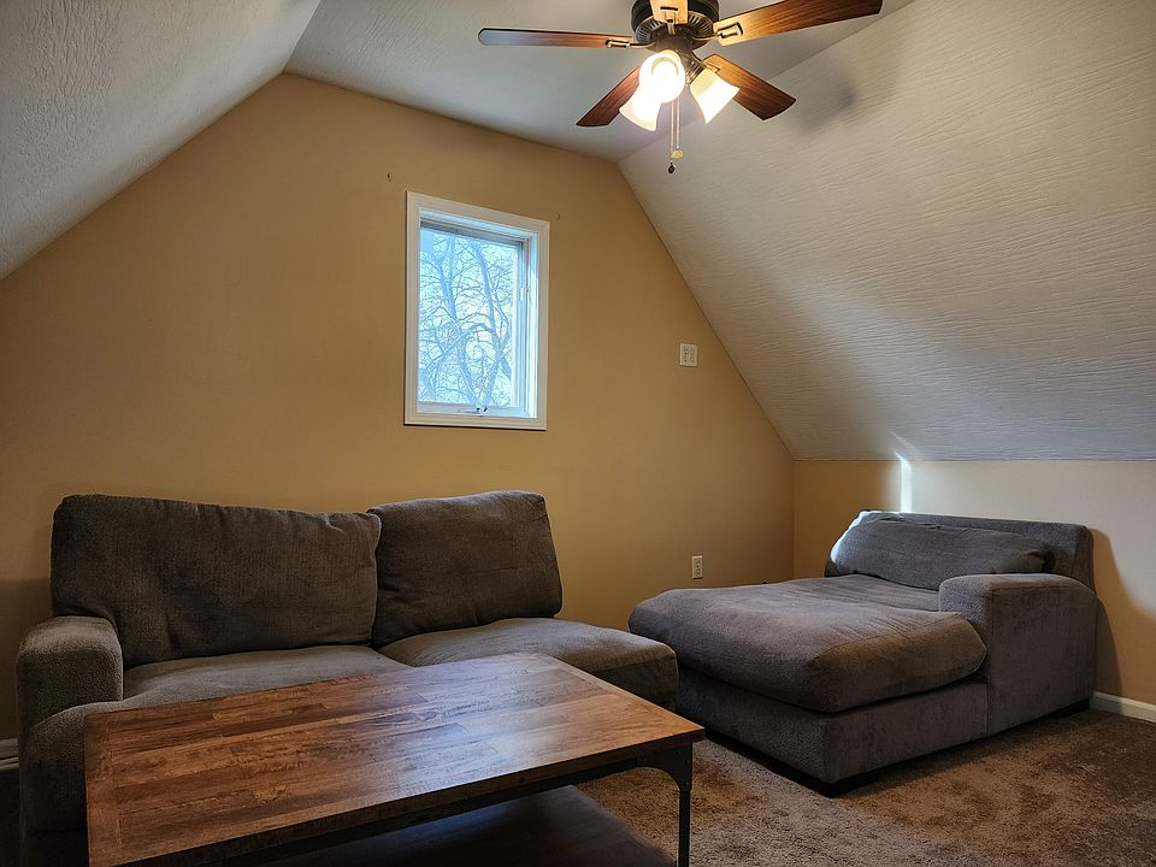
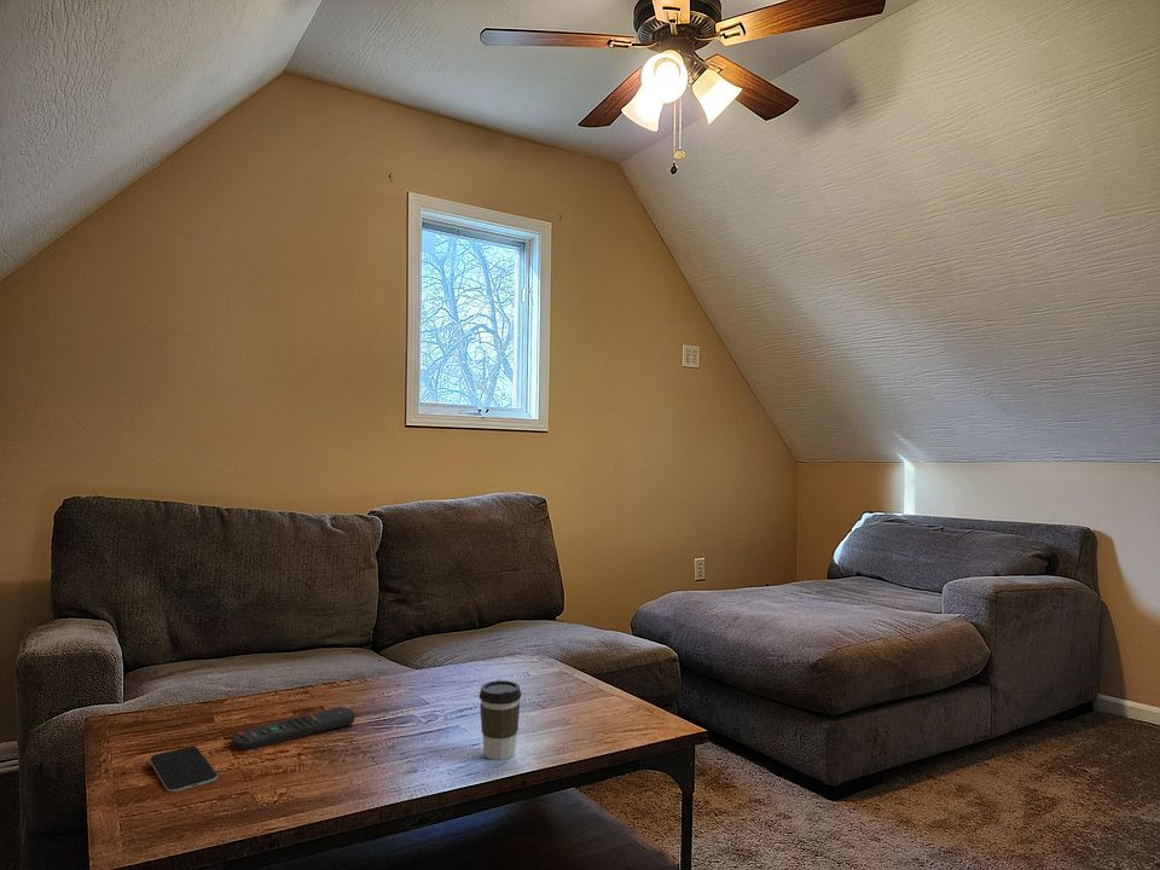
+ coffee cup (499, 719)
+ smartphone (182, 767)
+ remote control (295, 727)
